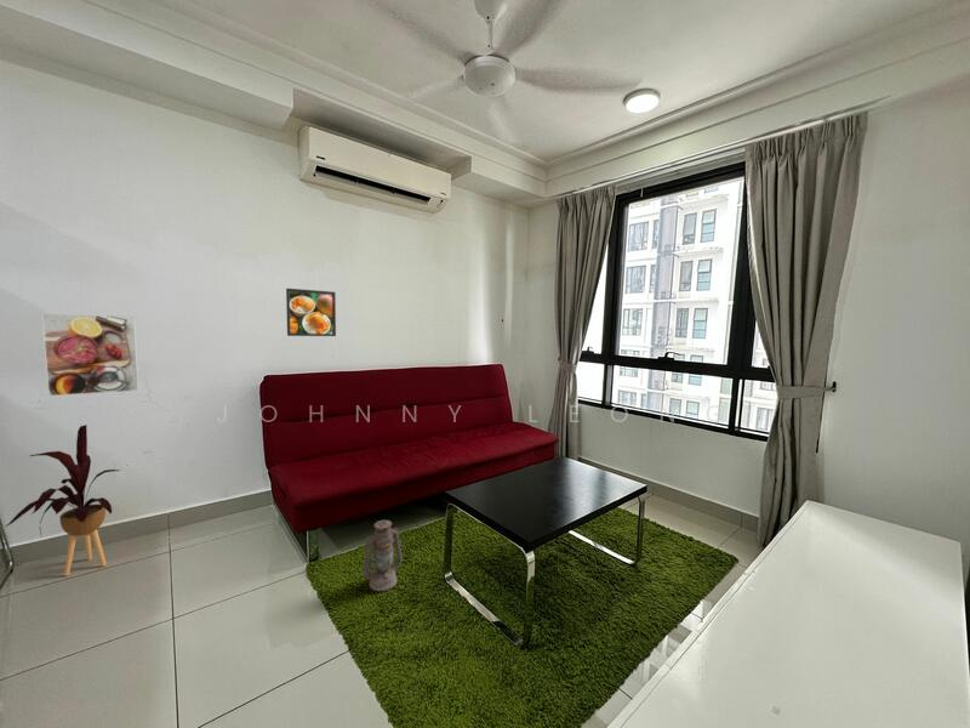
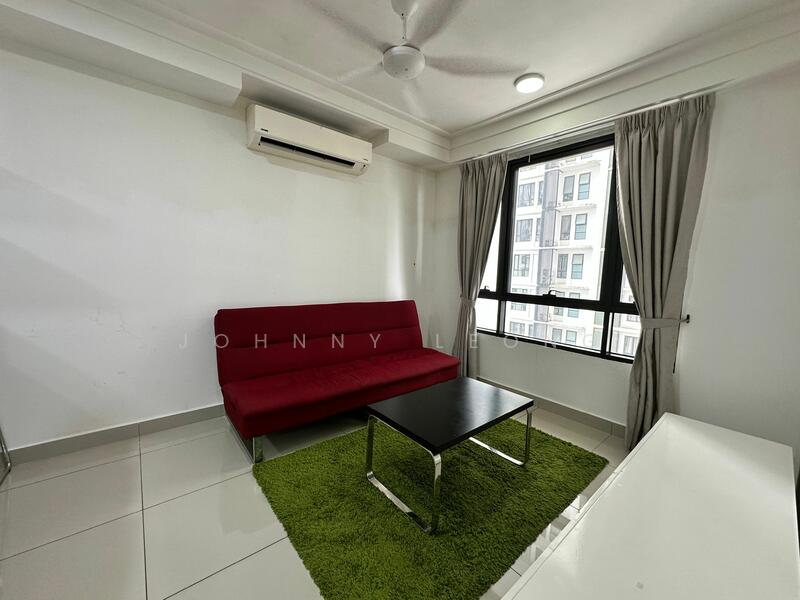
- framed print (312, 313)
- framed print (93, 354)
- lantern (382, 551)
- house plant (69, 499)
